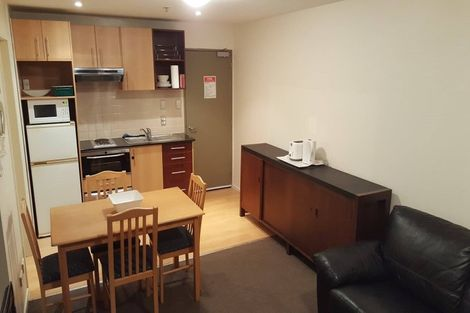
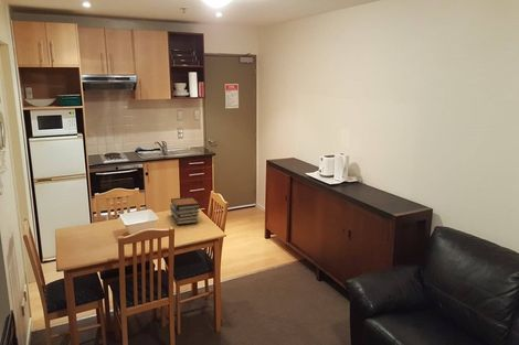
+ book stack (184, 209)
